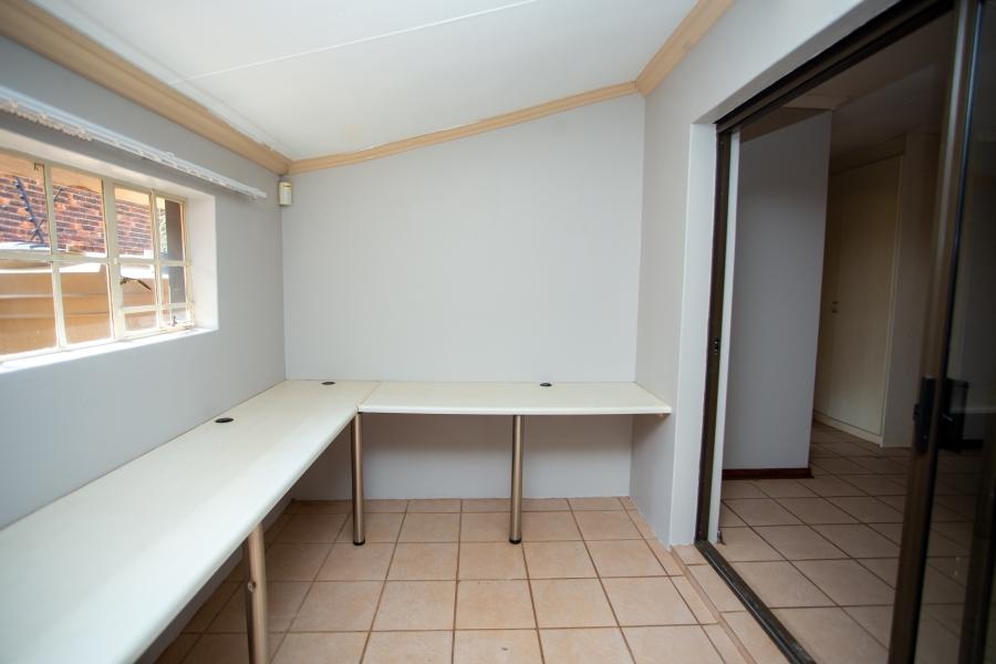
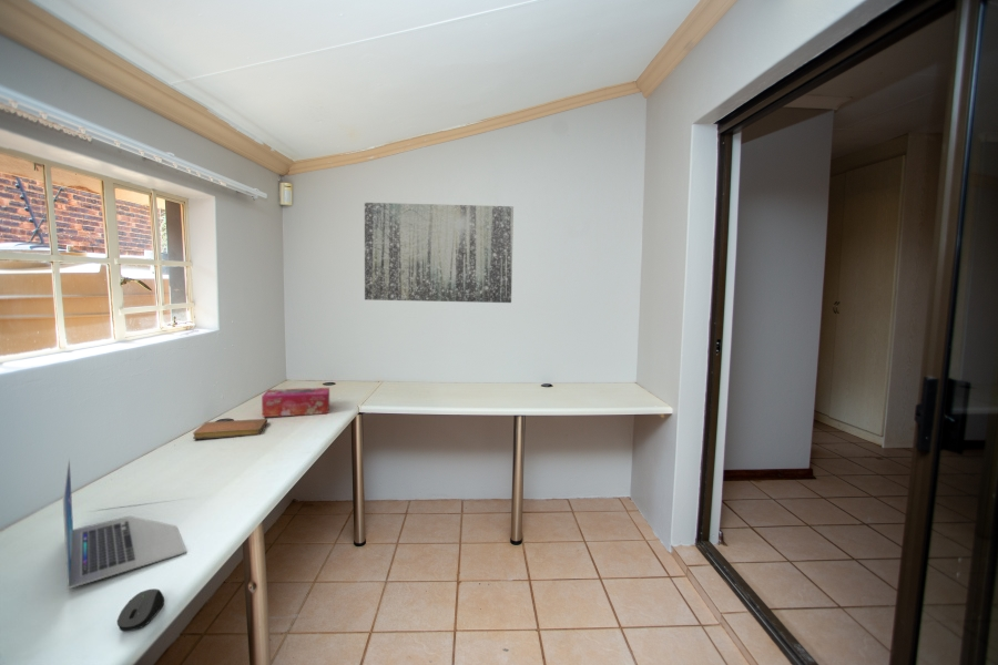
+ notebook (232, 428)
+ tissue box (297, 401)
+ laptop (125, 516)
+ wall art (439, 253)
+ computer mouse (142, 606)
